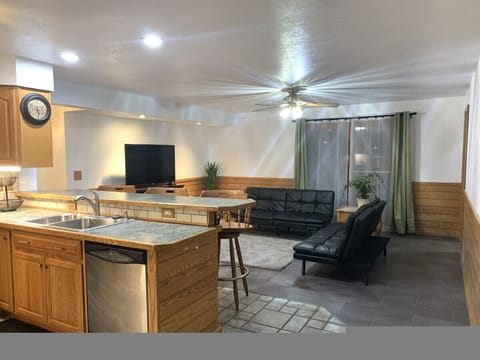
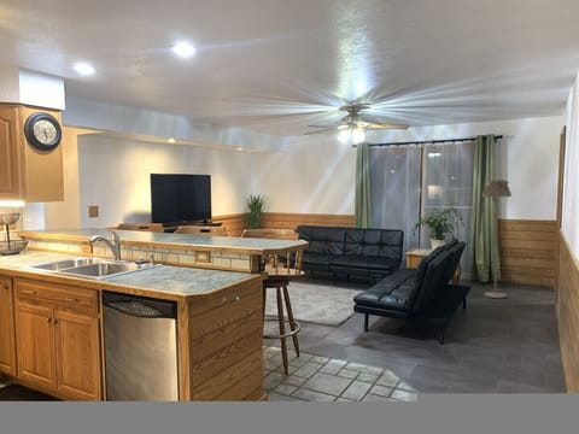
+ floor lamp (496, 237)
